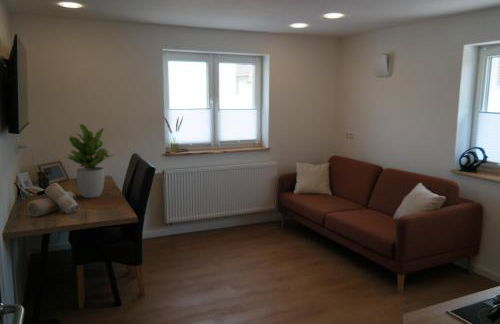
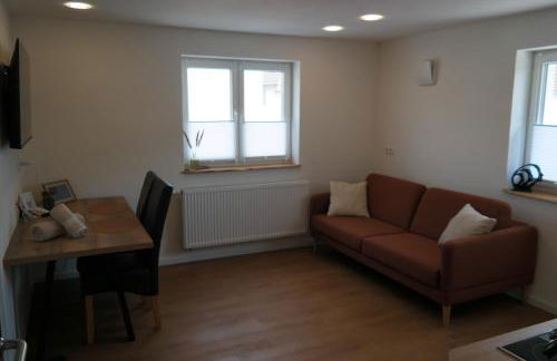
- potted plant (91, 160)
